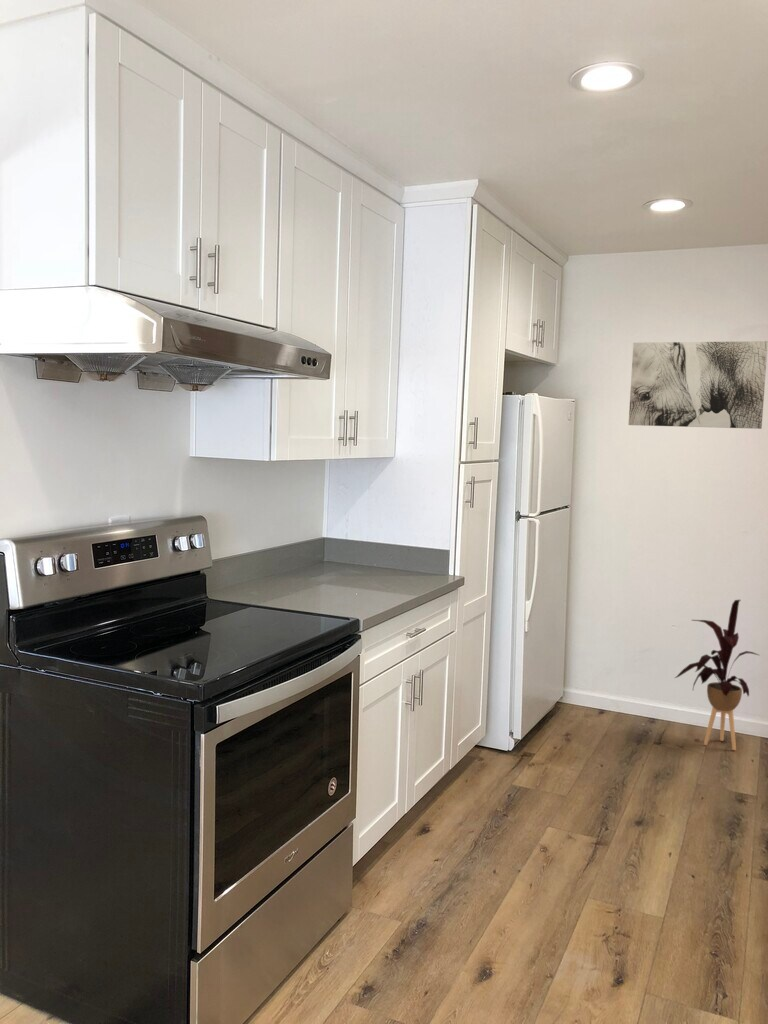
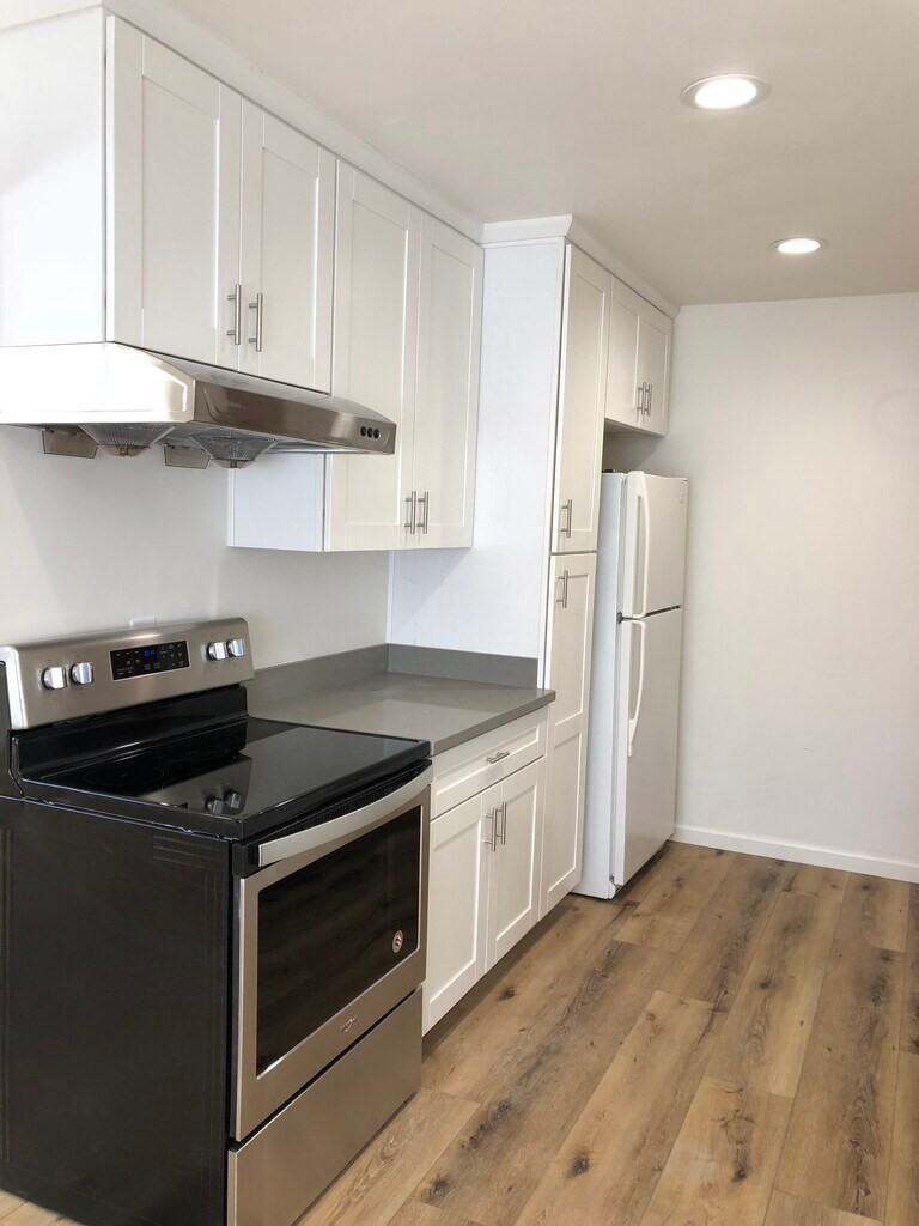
- house plant (716, 670)
- wall art (696, 384)
